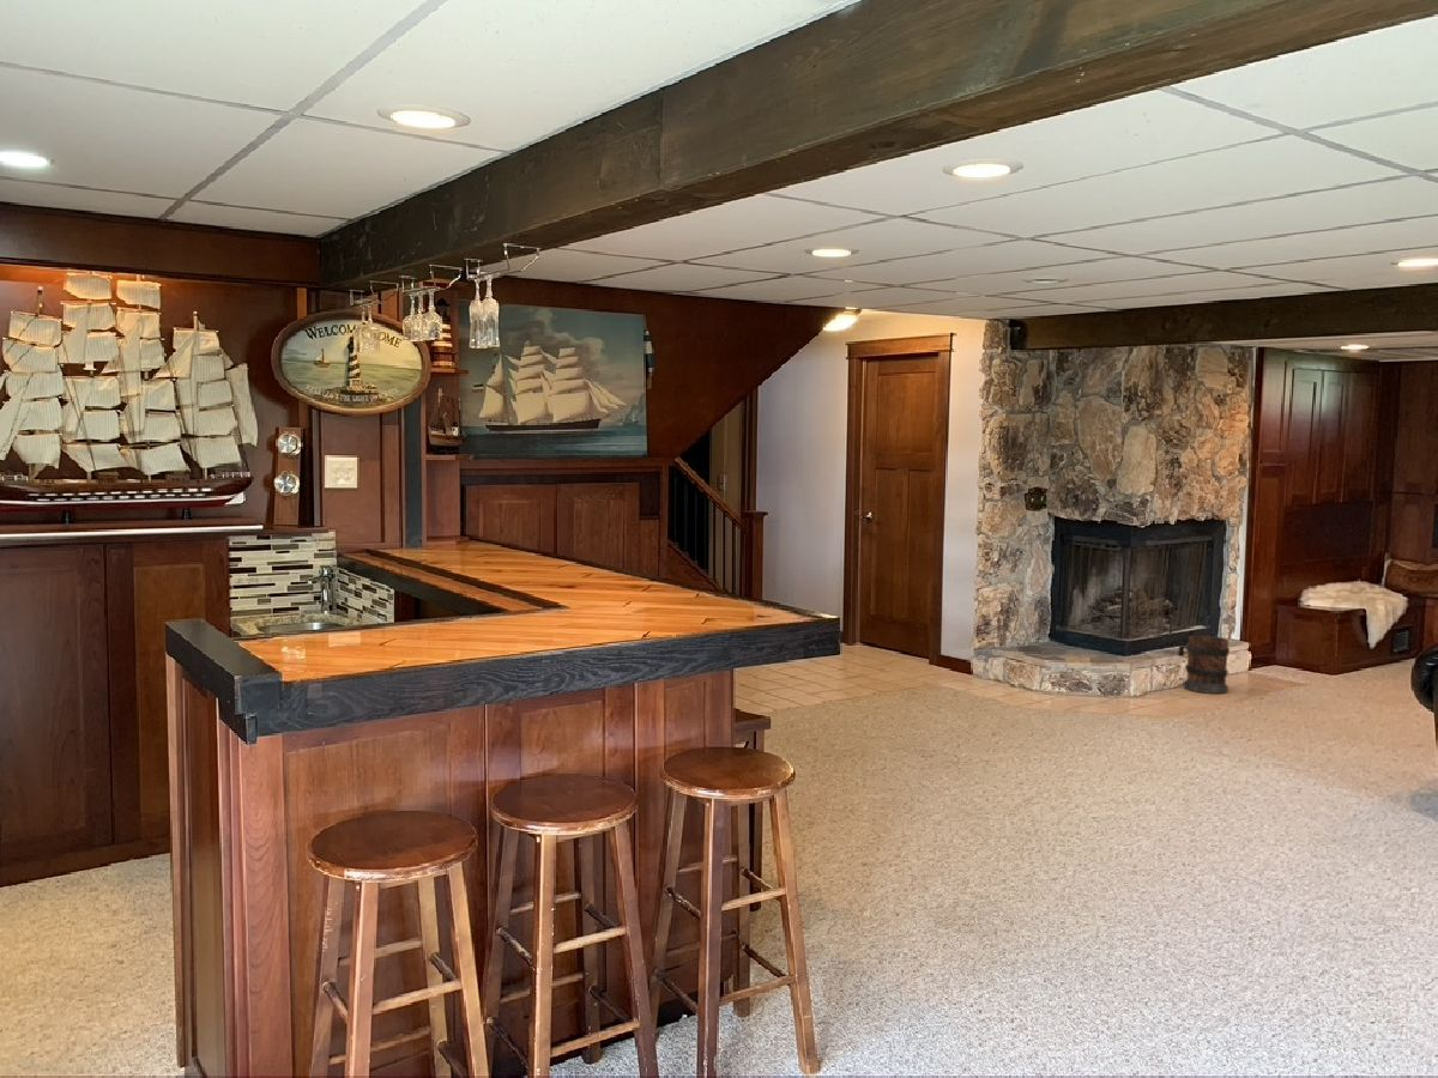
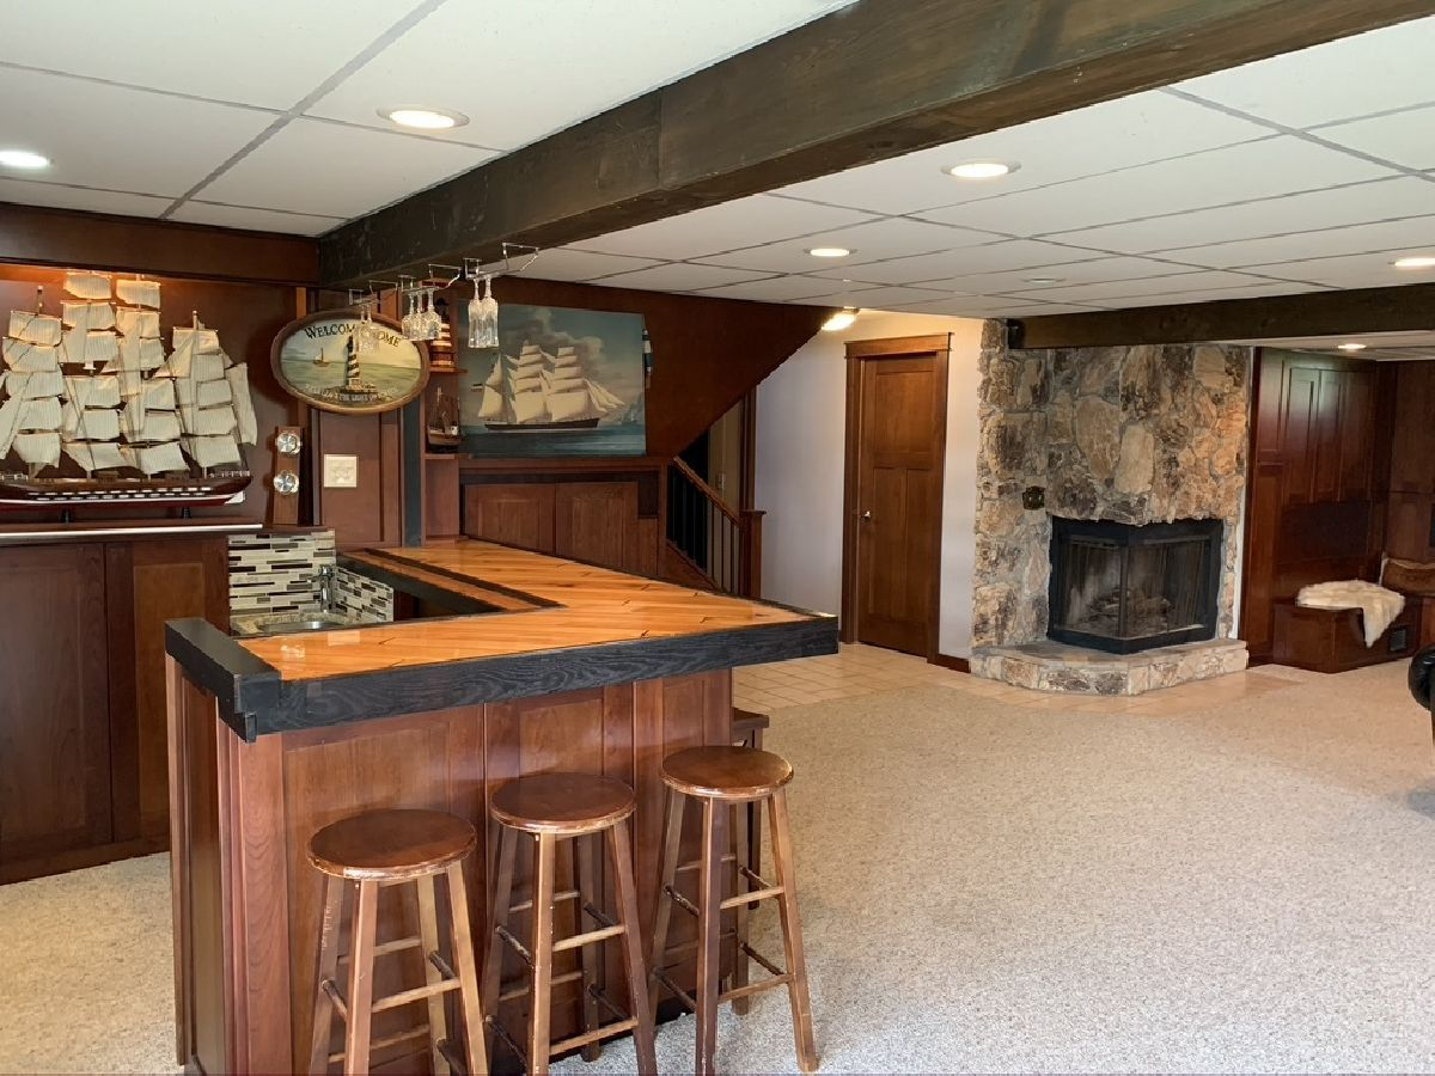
- wooden barrel (1202, 662)
